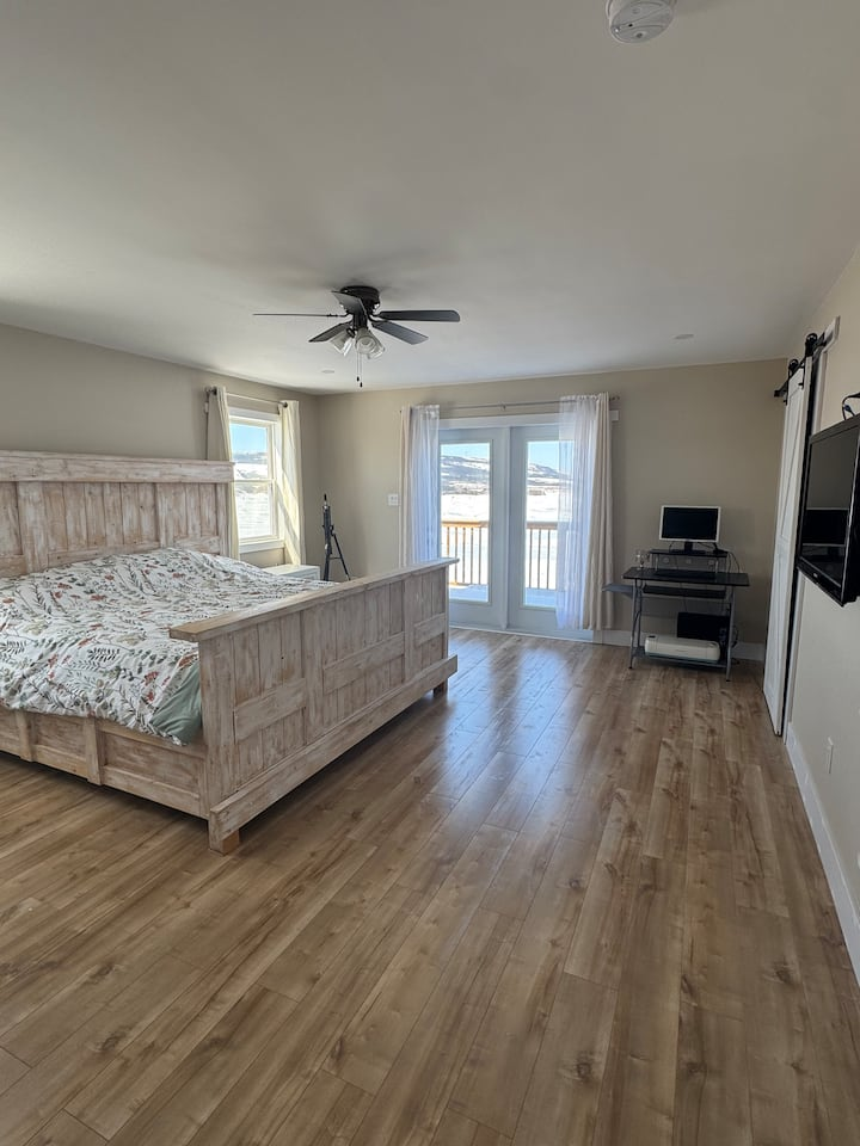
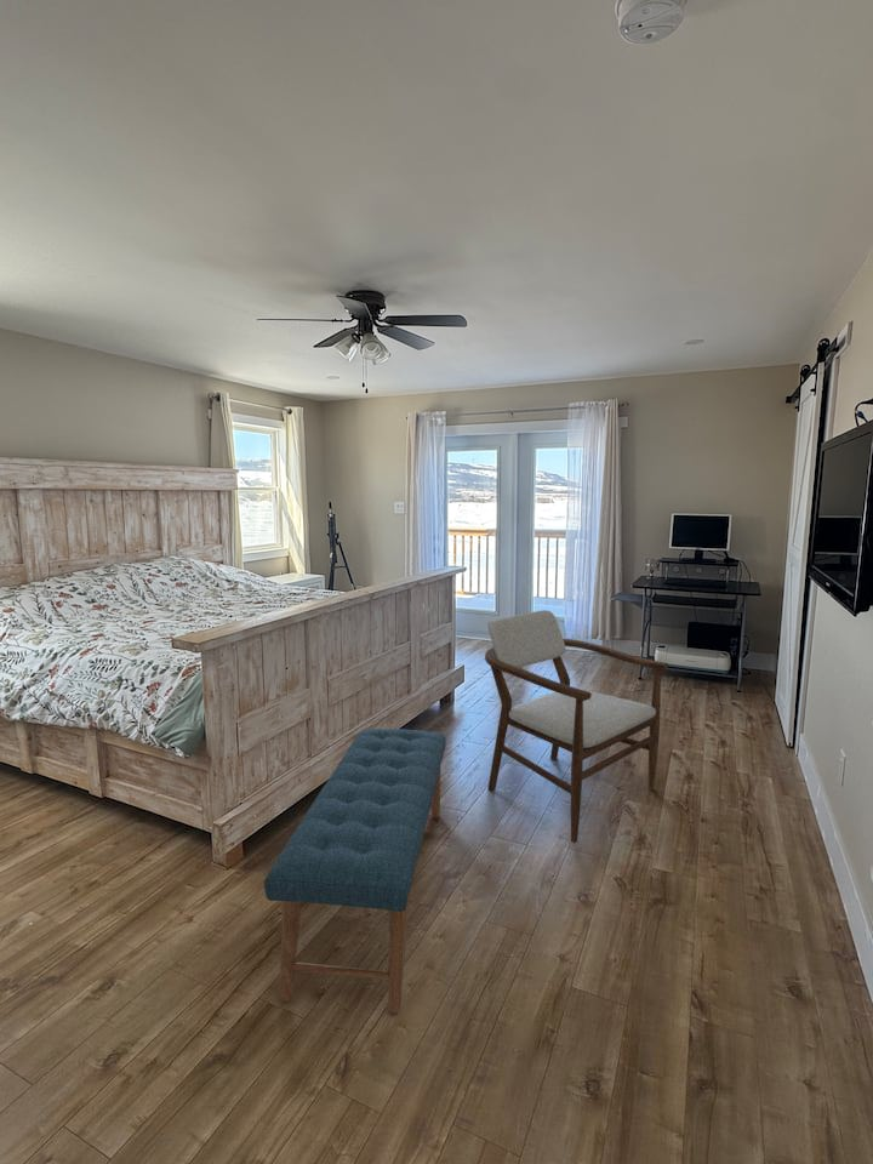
+ bench (377, 833)
+ armchair (560, 707)
